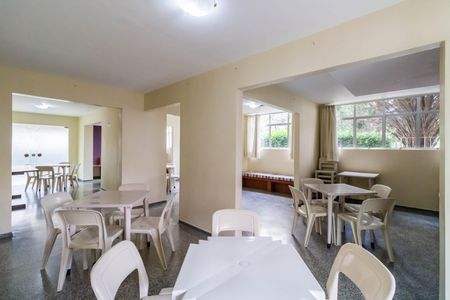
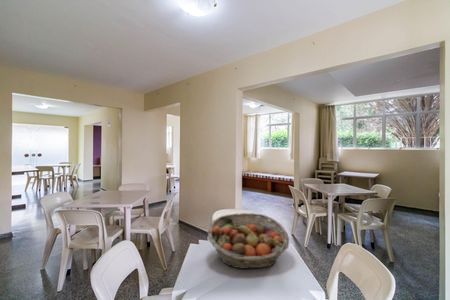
+ fruit basket (247, 238)
